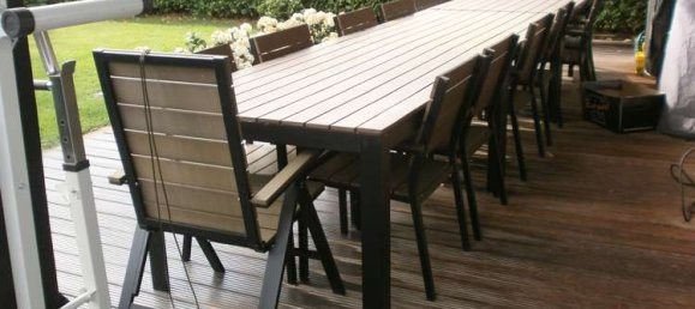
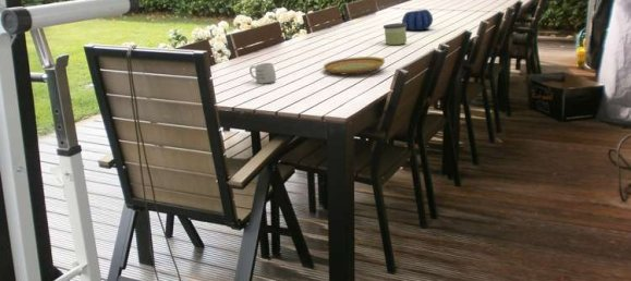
+ mug (262, 73)
+ decorative bowl (416, 20)
+ candle (395, 34)
+ plate (354, 66)
